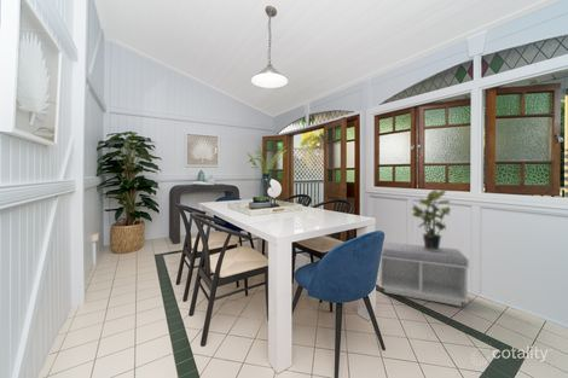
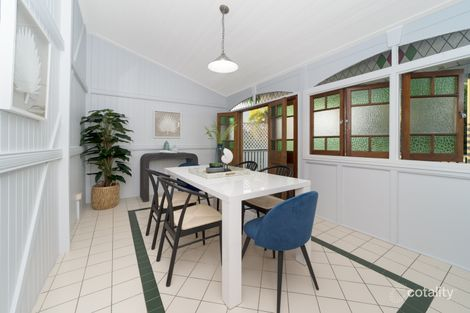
- bench (418, 269)
- potted plant (430, 219)
